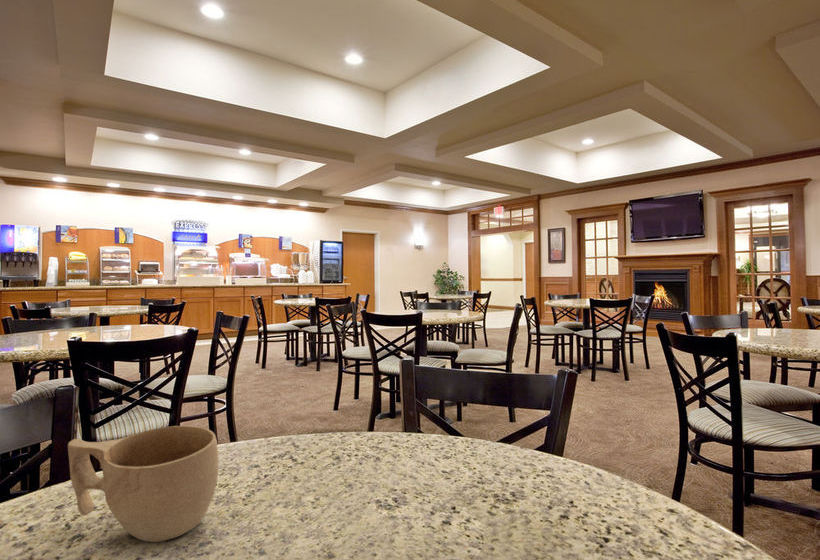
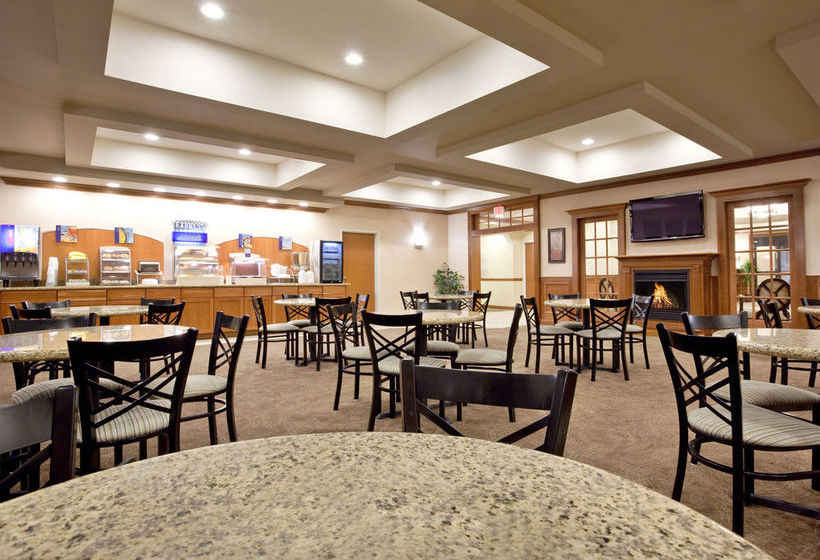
- cup (143, 481)
